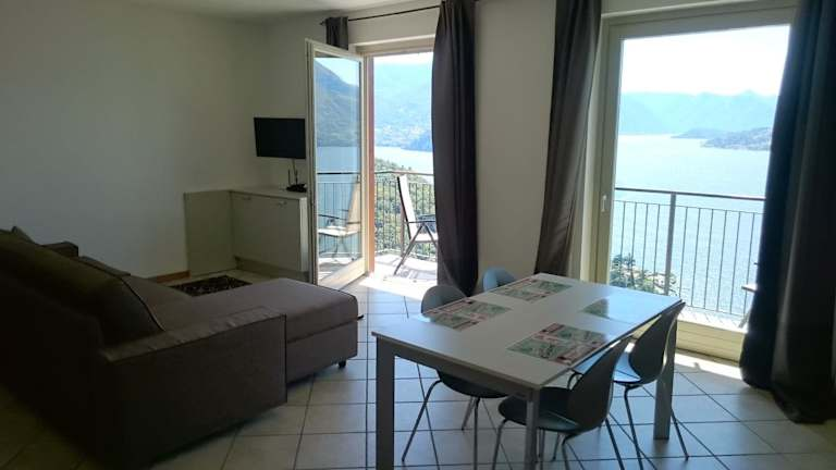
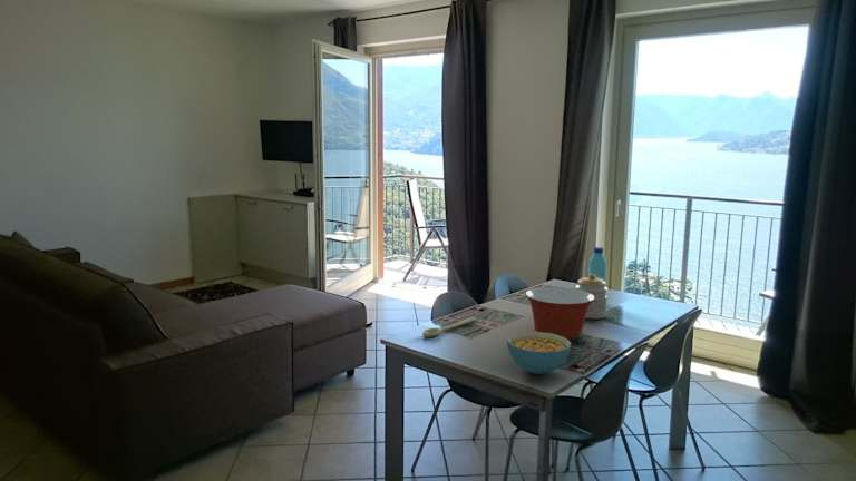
+ cereal bowl (538, 355)
+ jar (591, 293)
+ mixing bowl (558, 315)
+ water bottle (596, 275)
+ spoon (450, 326)
